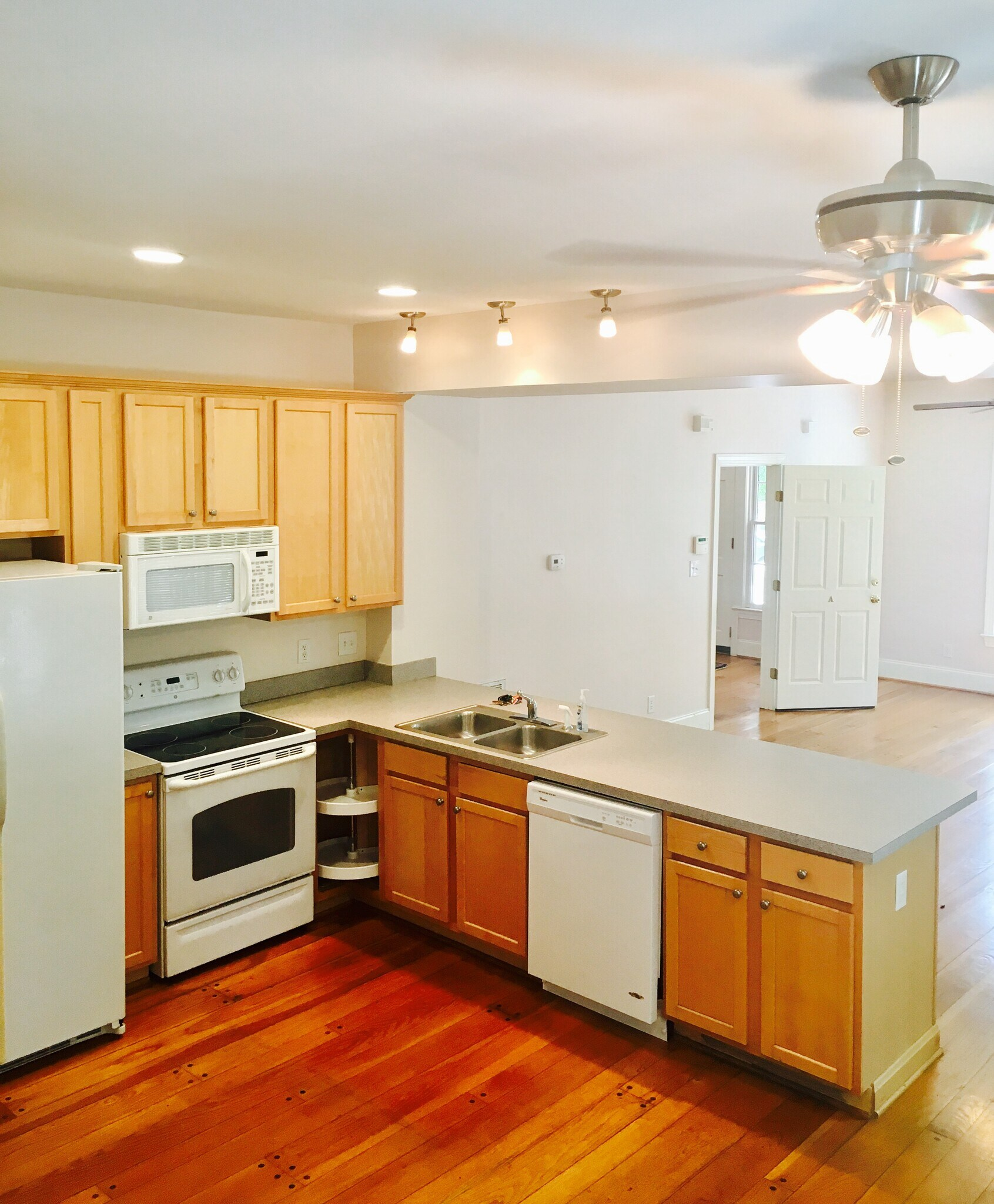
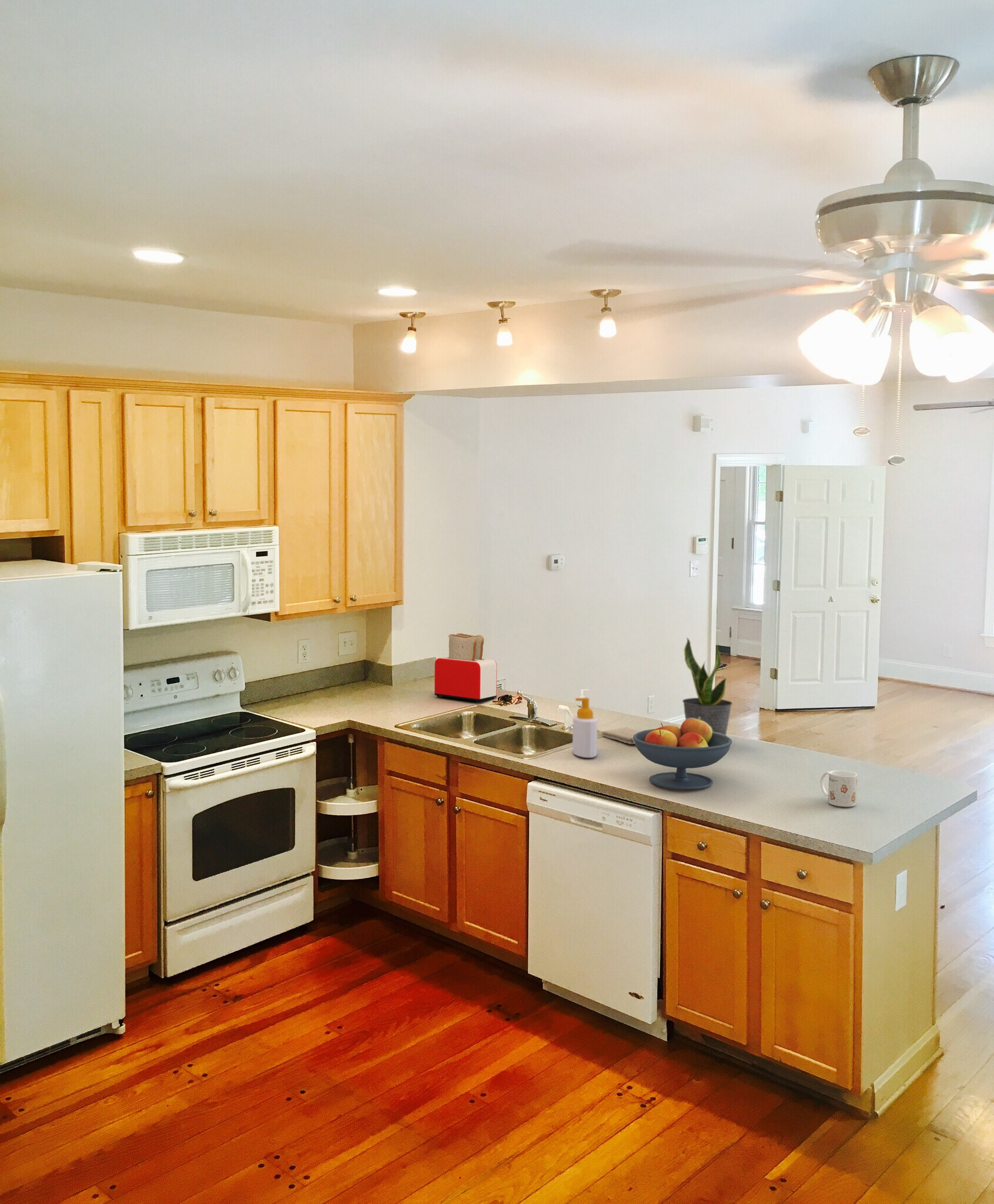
+ potted plant (707, 691)
+ mug (837, 787)
+ washcloth (627, 735)
+ fruit bowl (681, 752)
+ toaster (463, 665)
+ soap bottle (585, 726)
